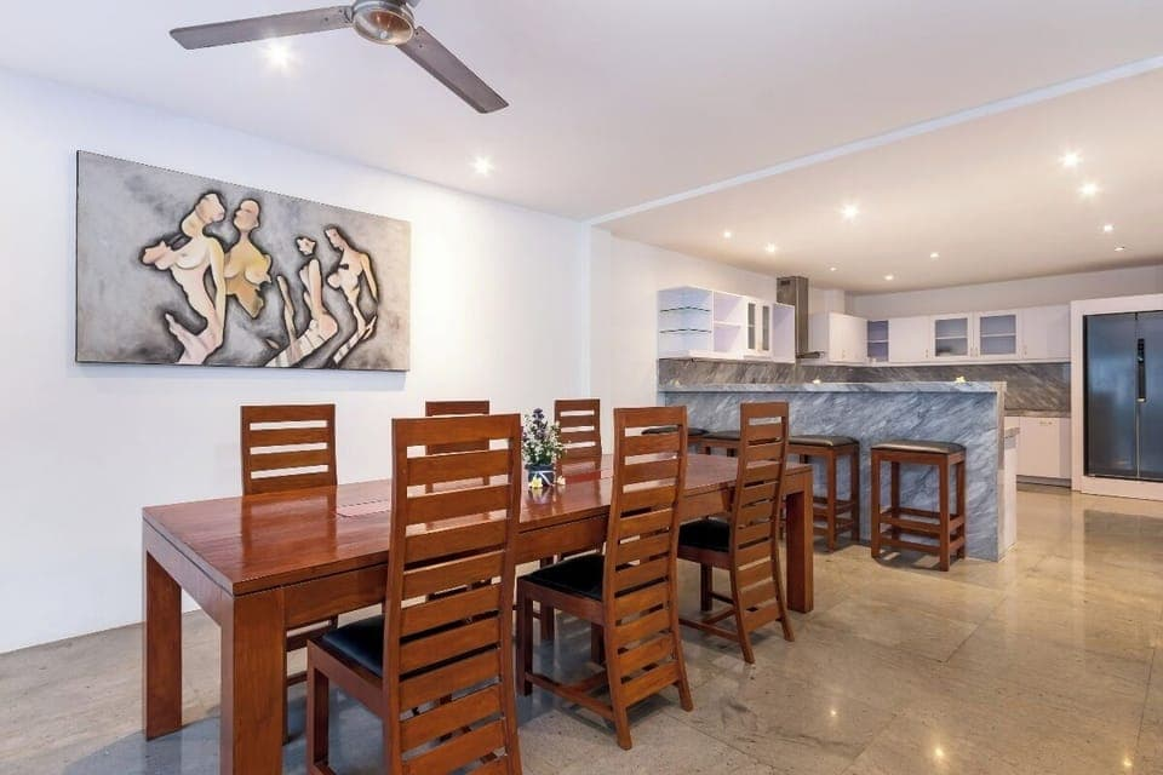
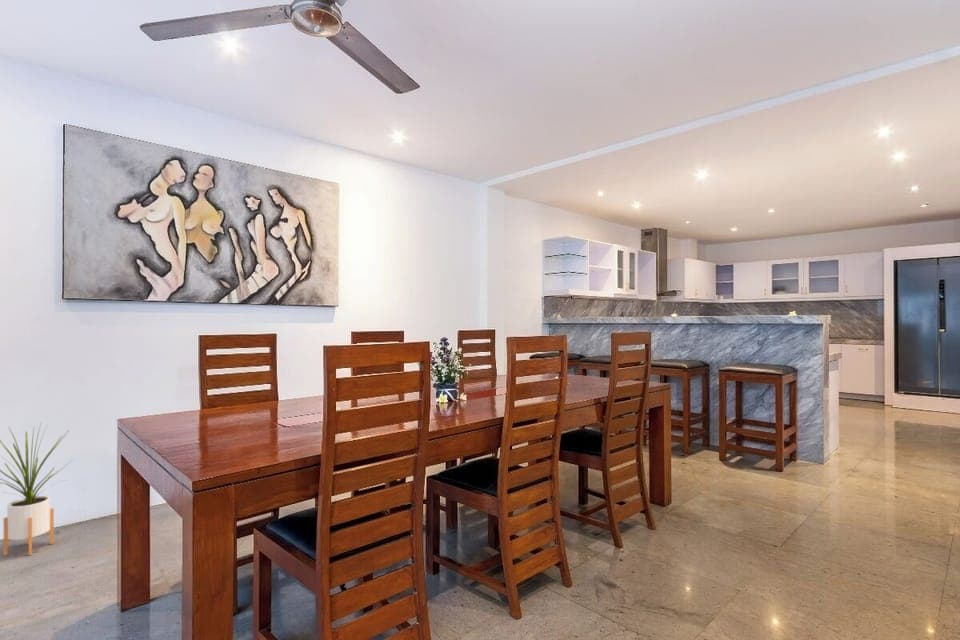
+ house plant (30, 485)
